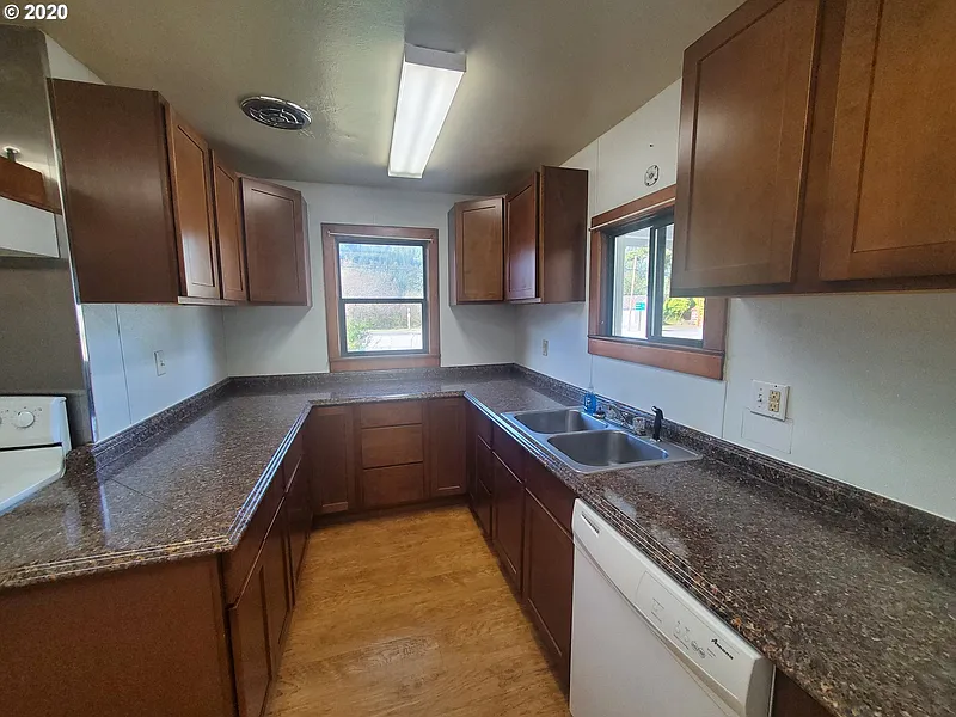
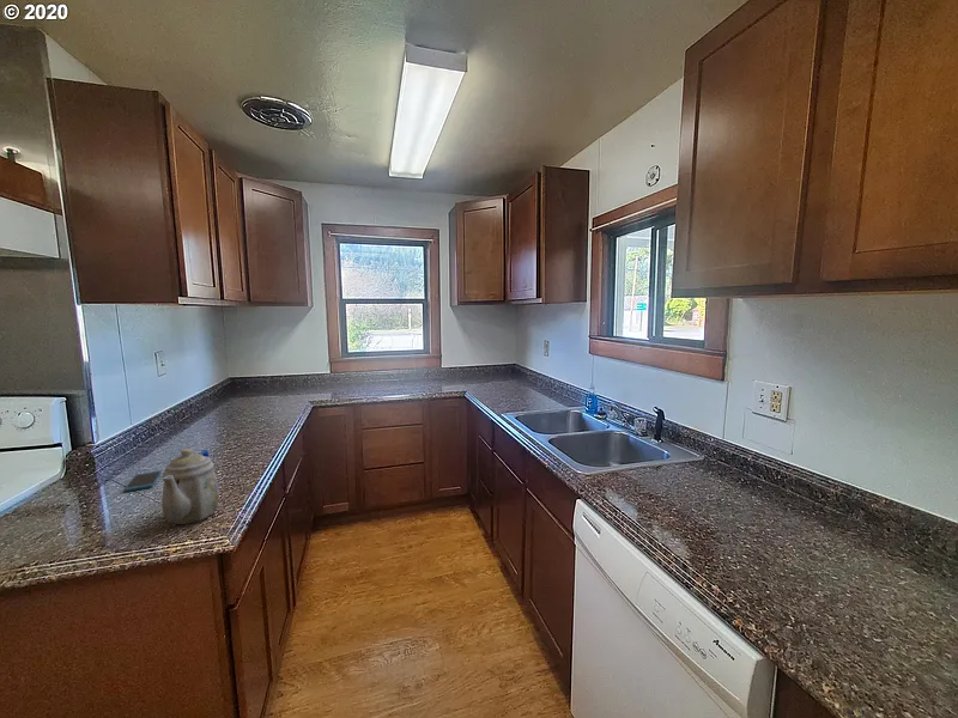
+ smartphone (144, 480)
+ teapot (189, 482)
